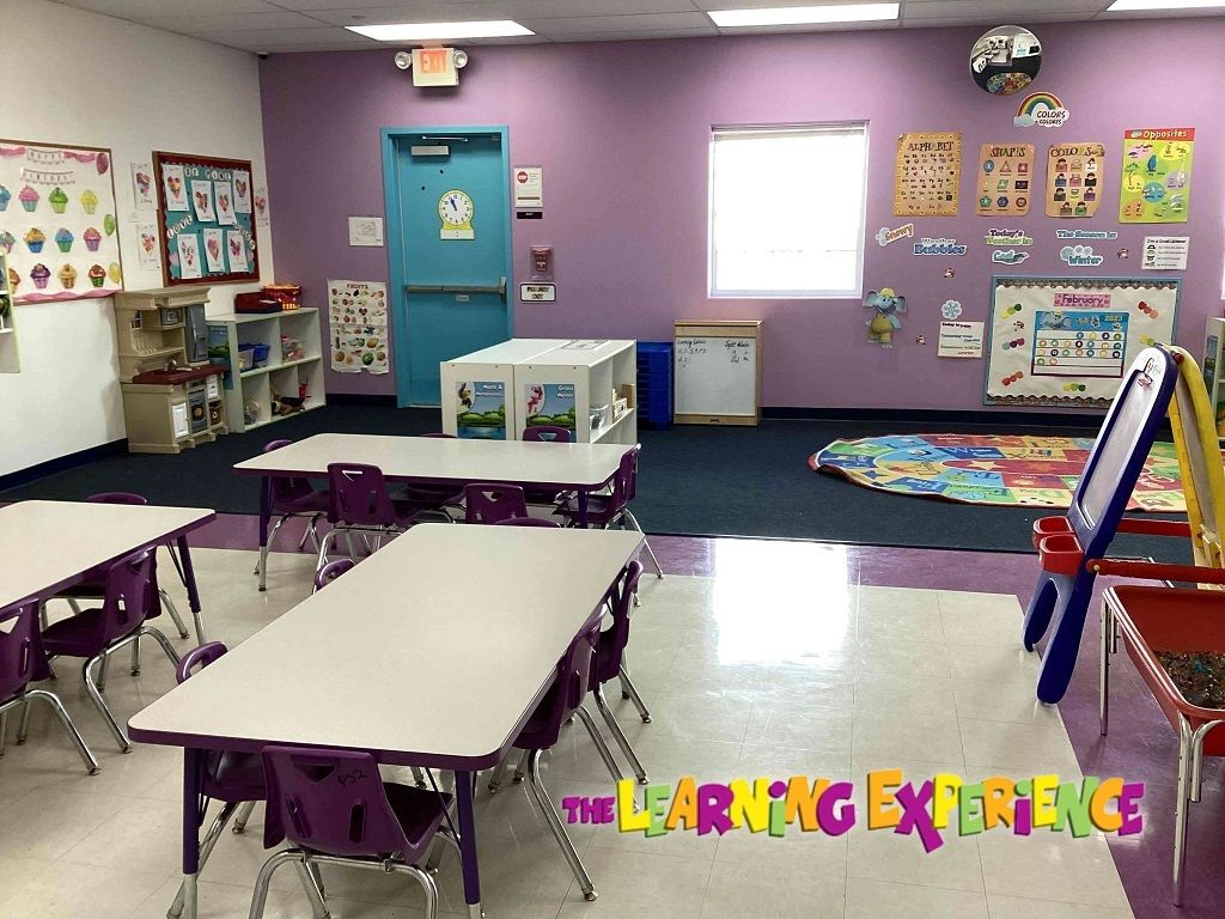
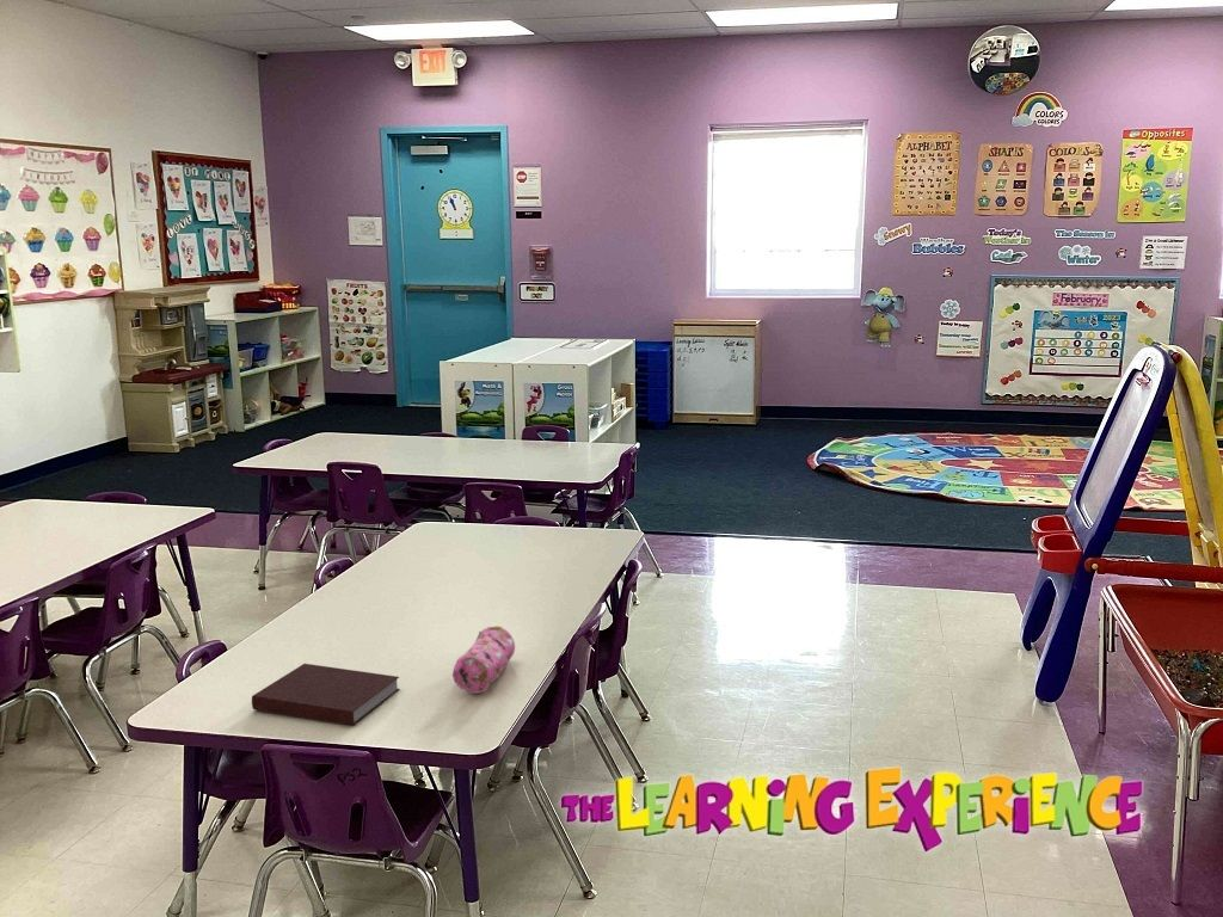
+ notebook (327, 693)
+ pencil case (484, 658)
